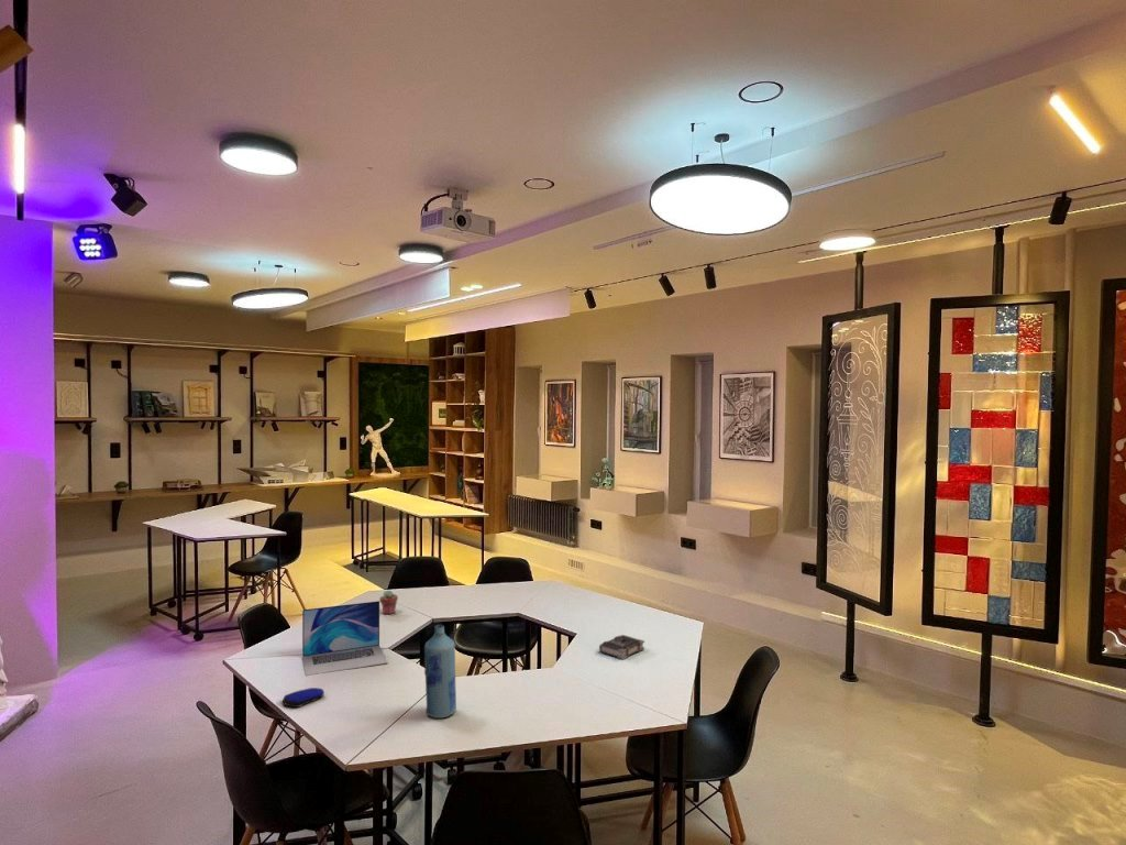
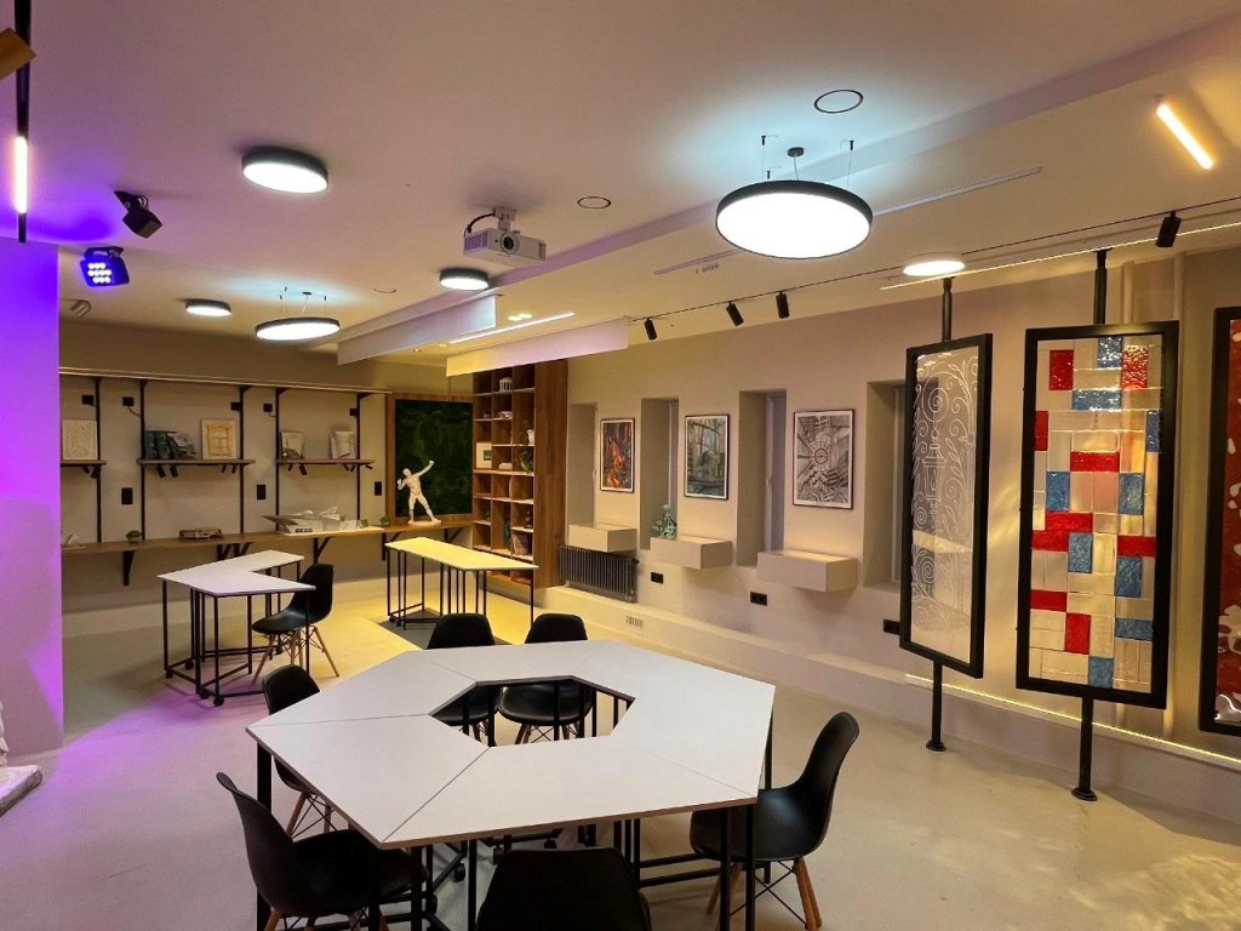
- book (621, 645)
- laptop (344, 636)
- bottle (440, 669)
- computer mouse (303, 694)
- potted succulent (388, 601)
